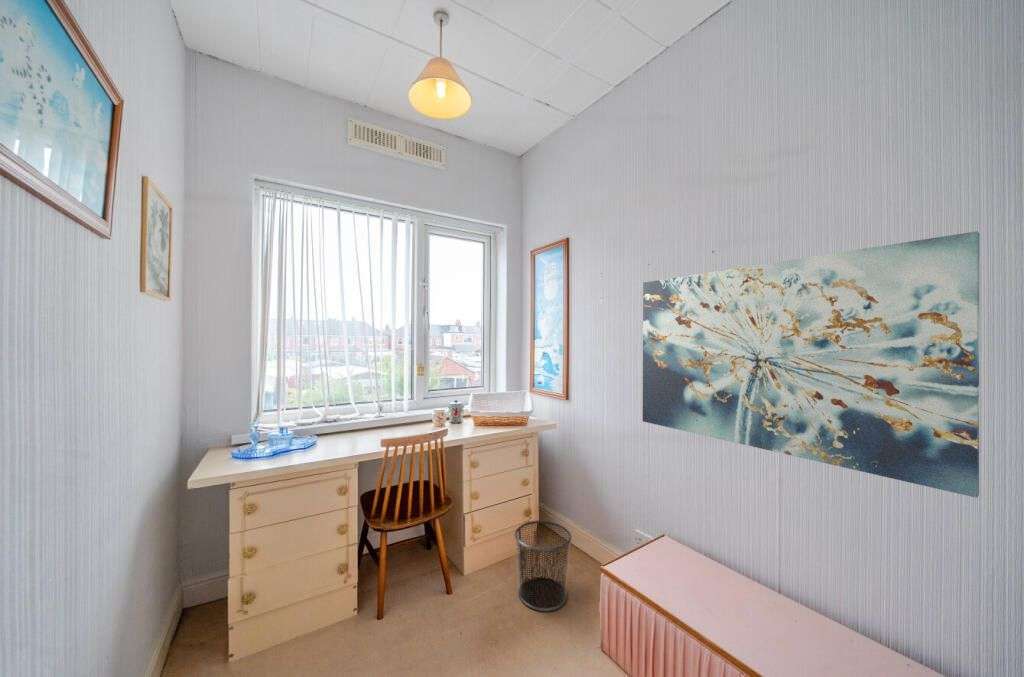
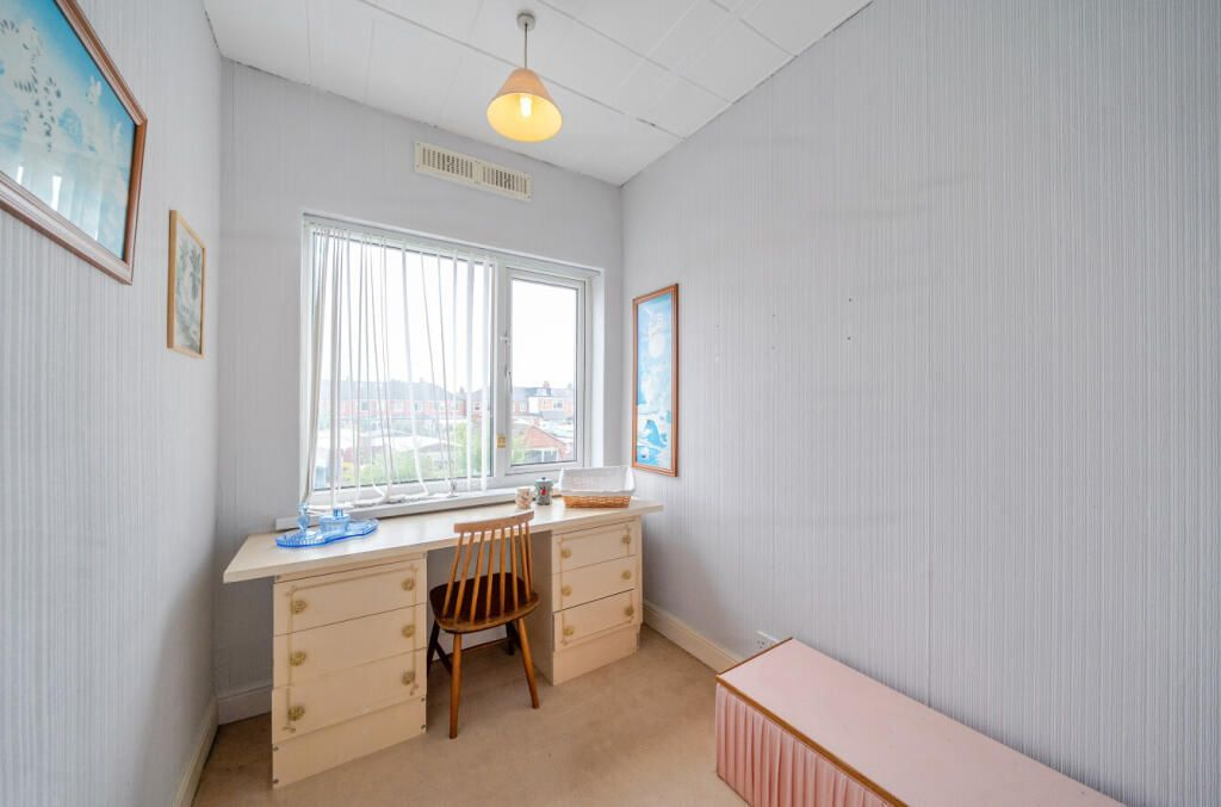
- wall art (759, 356)
- waste bin (542, 563)
